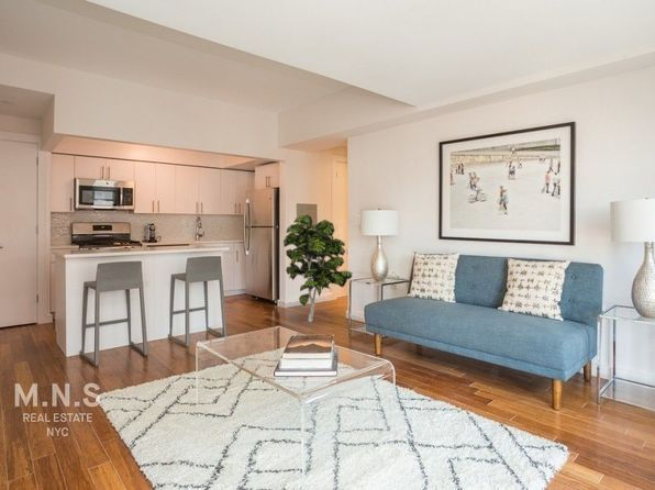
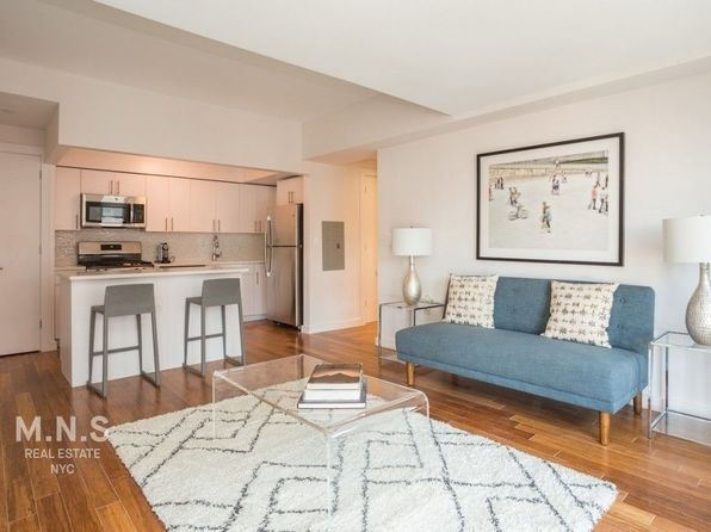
- indoor plant (315, 268)
